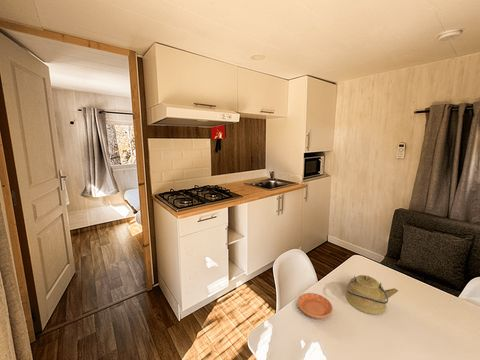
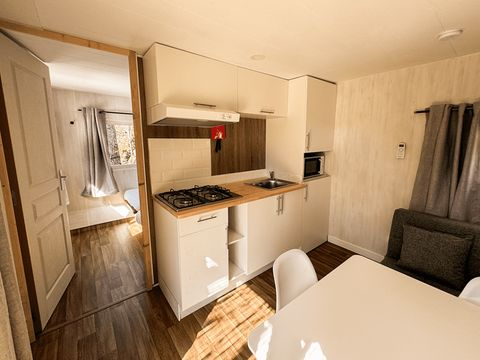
- saucer (314, 306)
- kettle (370, 290)
